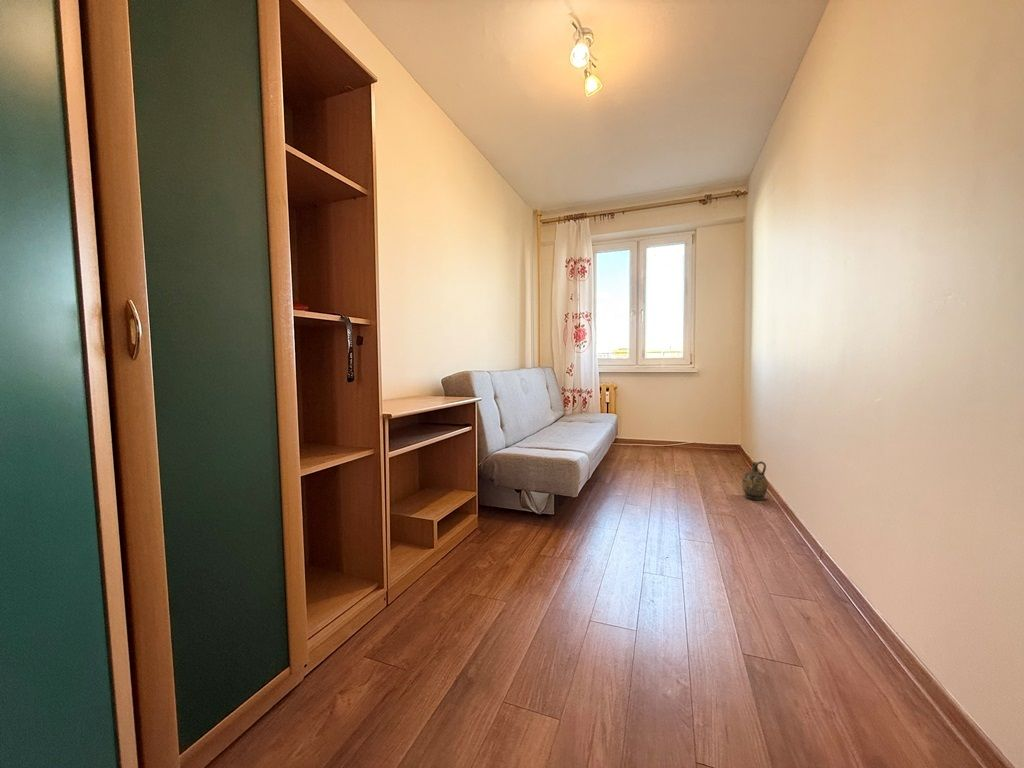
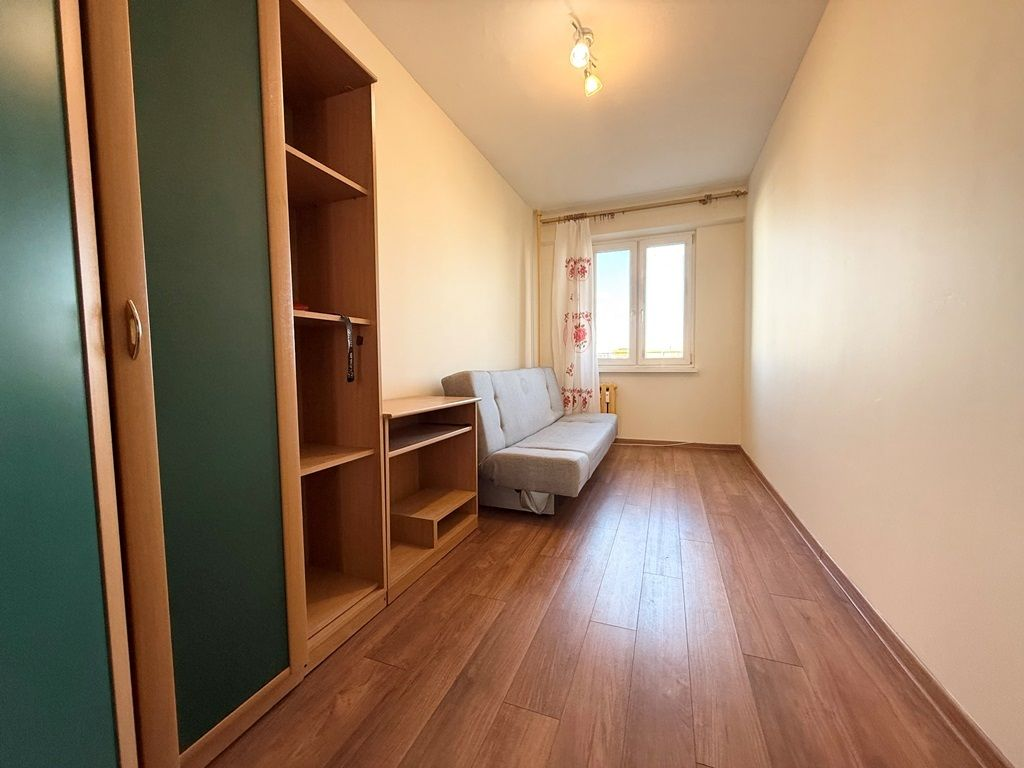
- ceramic jug (754, 479)
